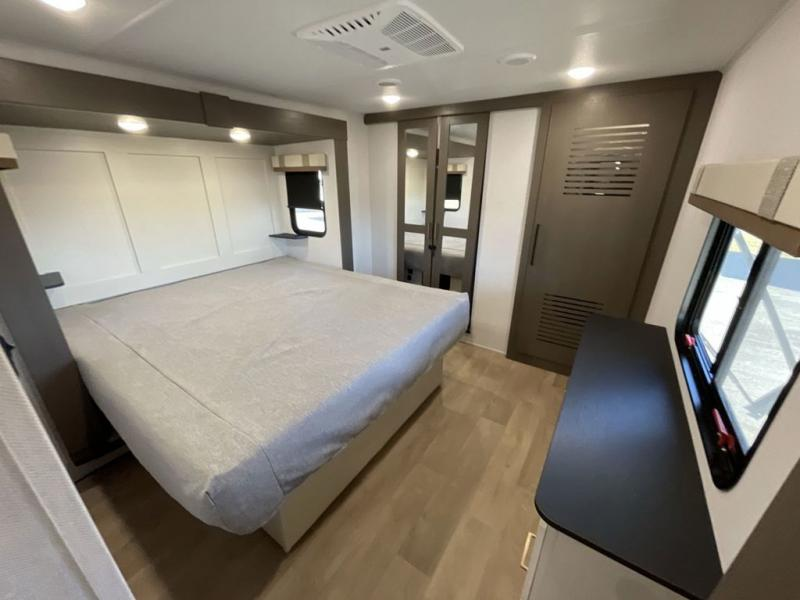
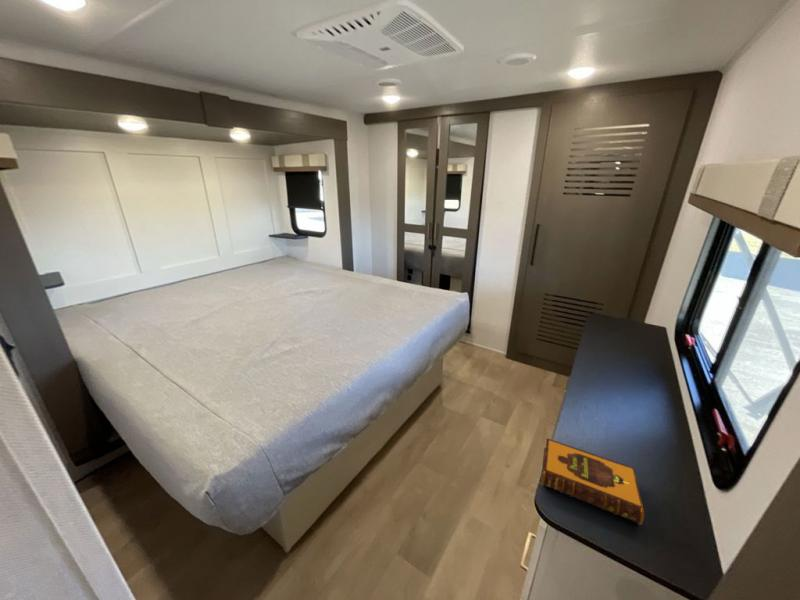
+ hardback book (587, 477)
